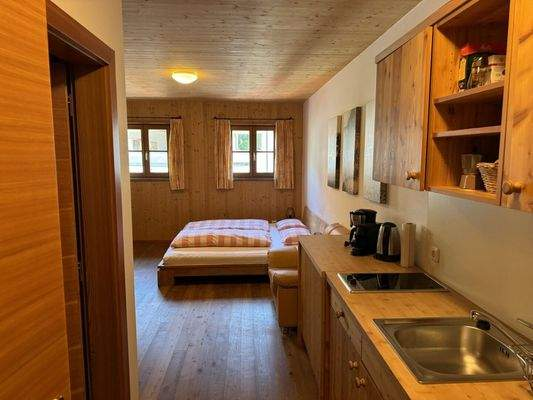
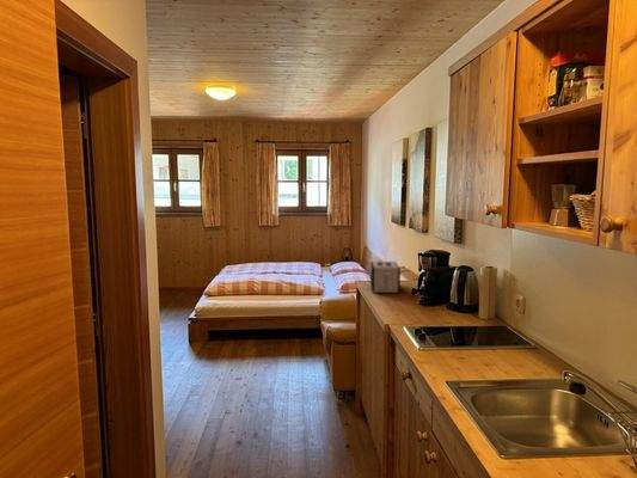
+ toaster (384, 276)
